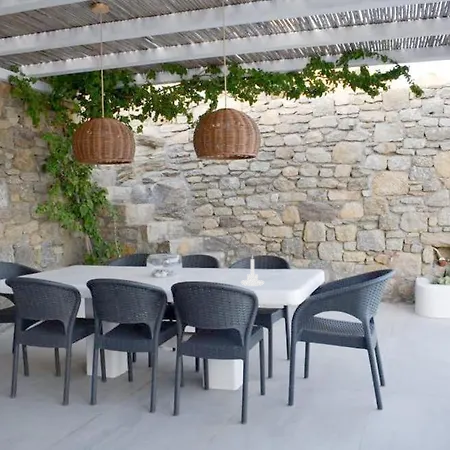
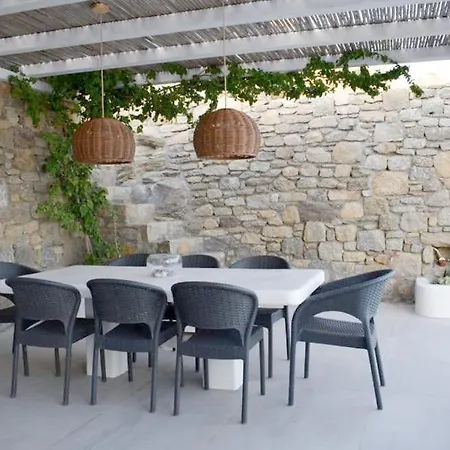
- candle holder (252, 269)
